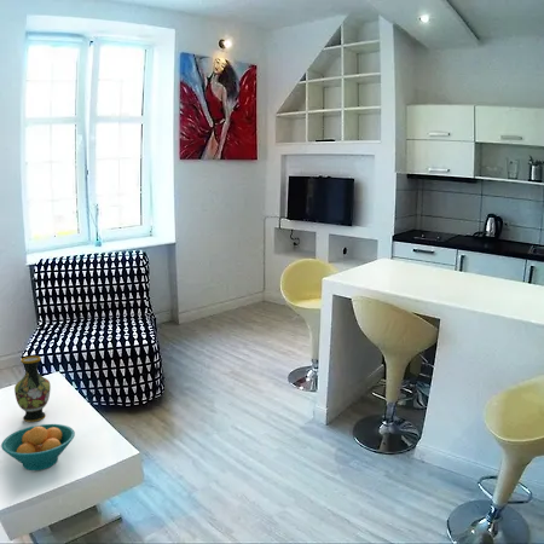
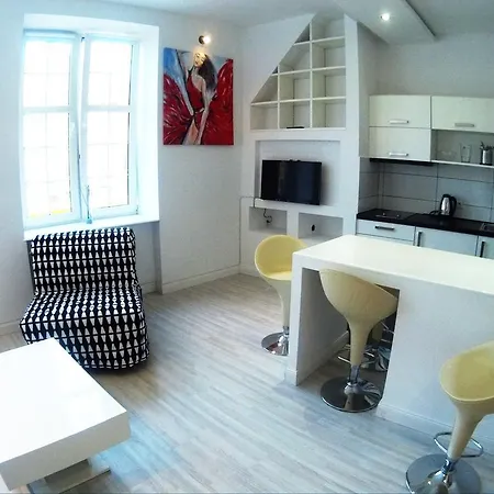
- vase (33, 388)
- fruit bowl (39, 445)
